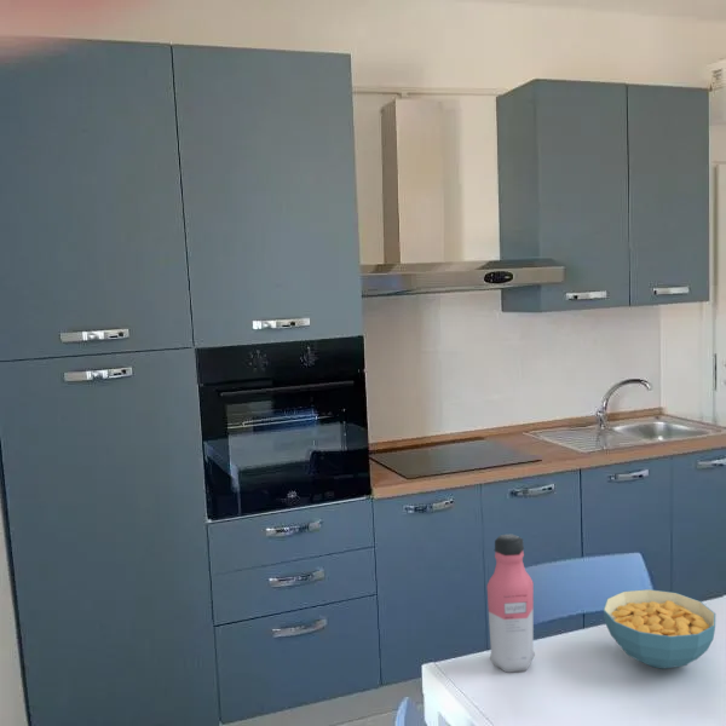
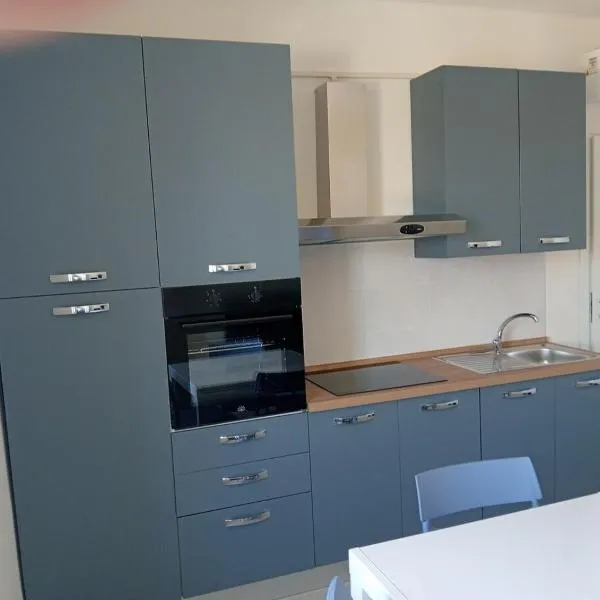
- cereal bowl (658, 635)
- water bottle (511, 600)
